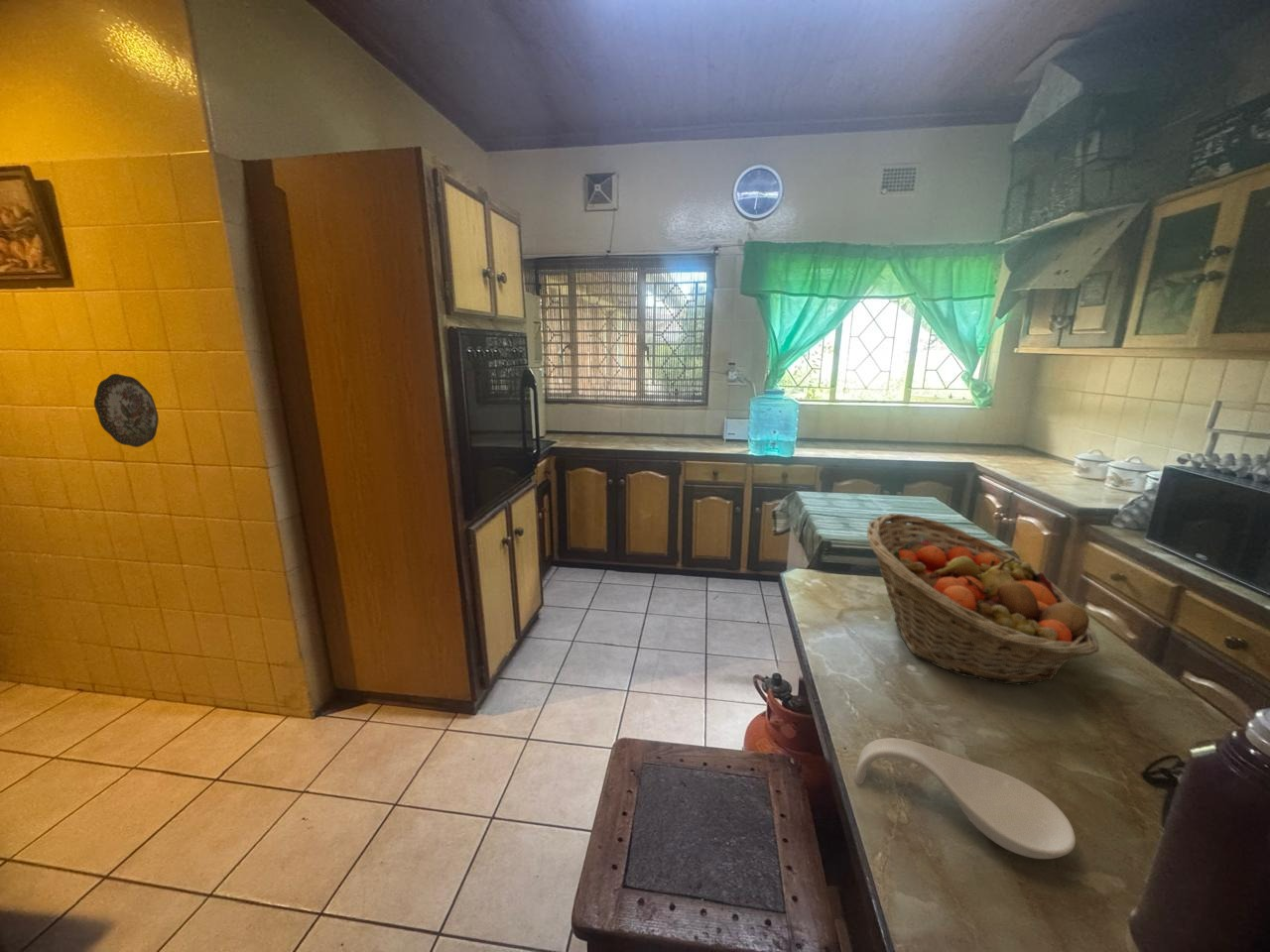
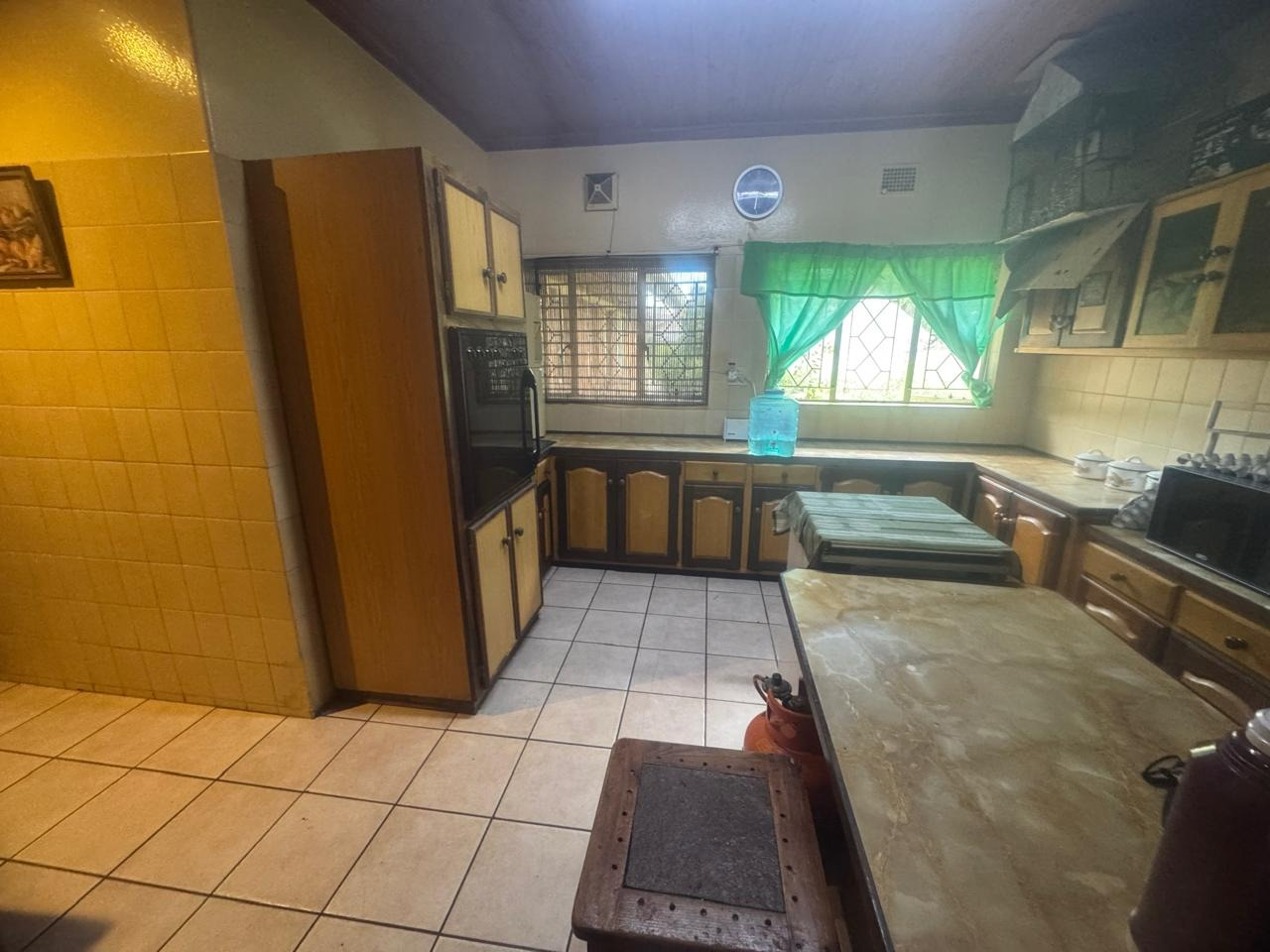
- fruit basket (966, 587)
- decorative plate (129, 411)
- spoon rest (956, 788)
